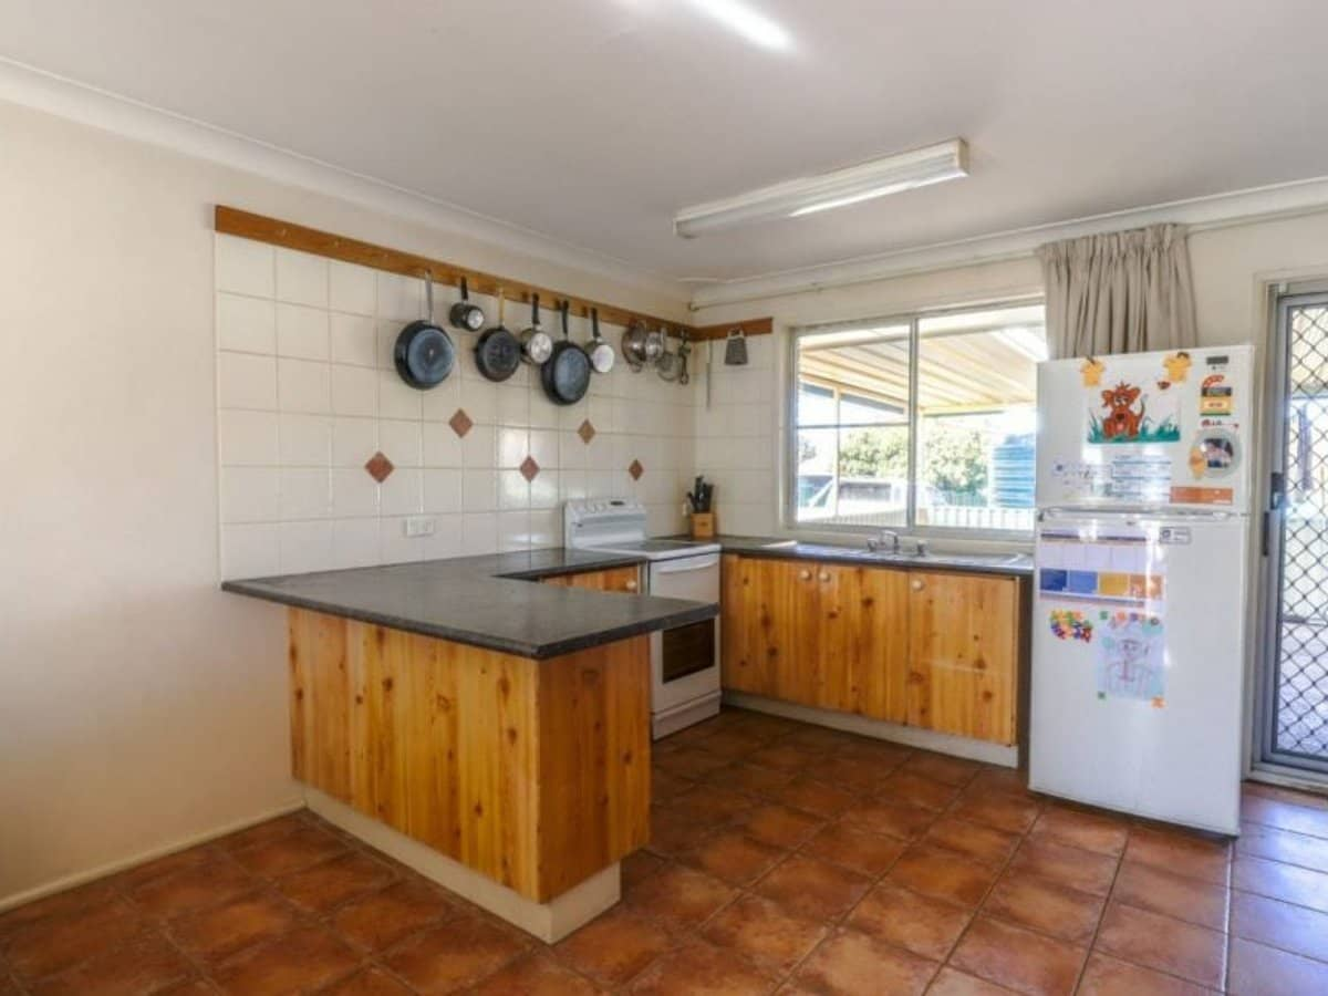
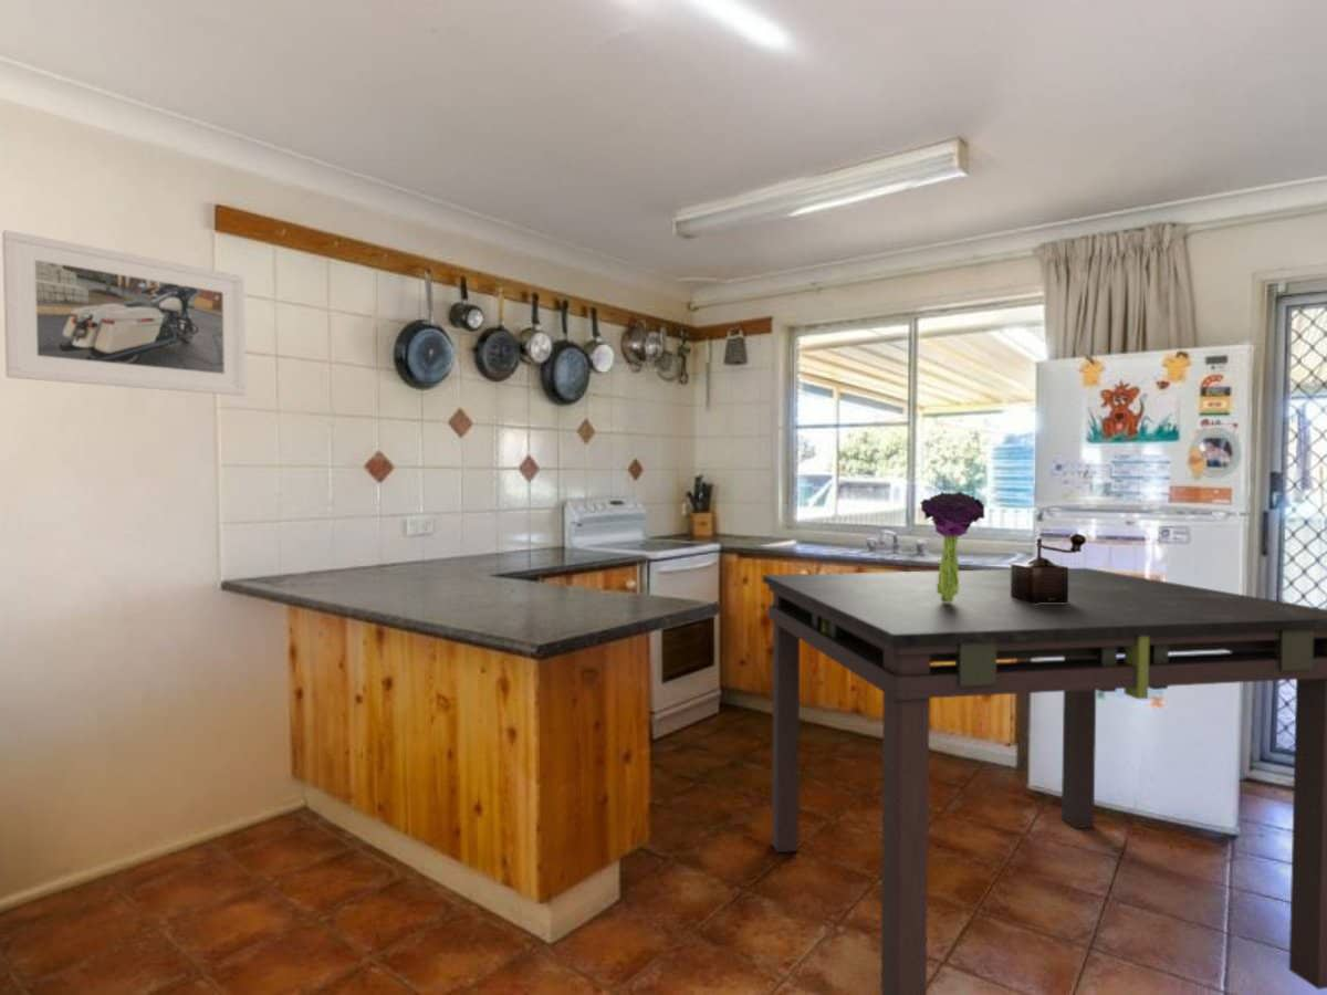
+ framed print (136, 322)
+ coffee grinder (1048, 565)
+ bouquet (951, 545)
+ dining table (1063, 747)
